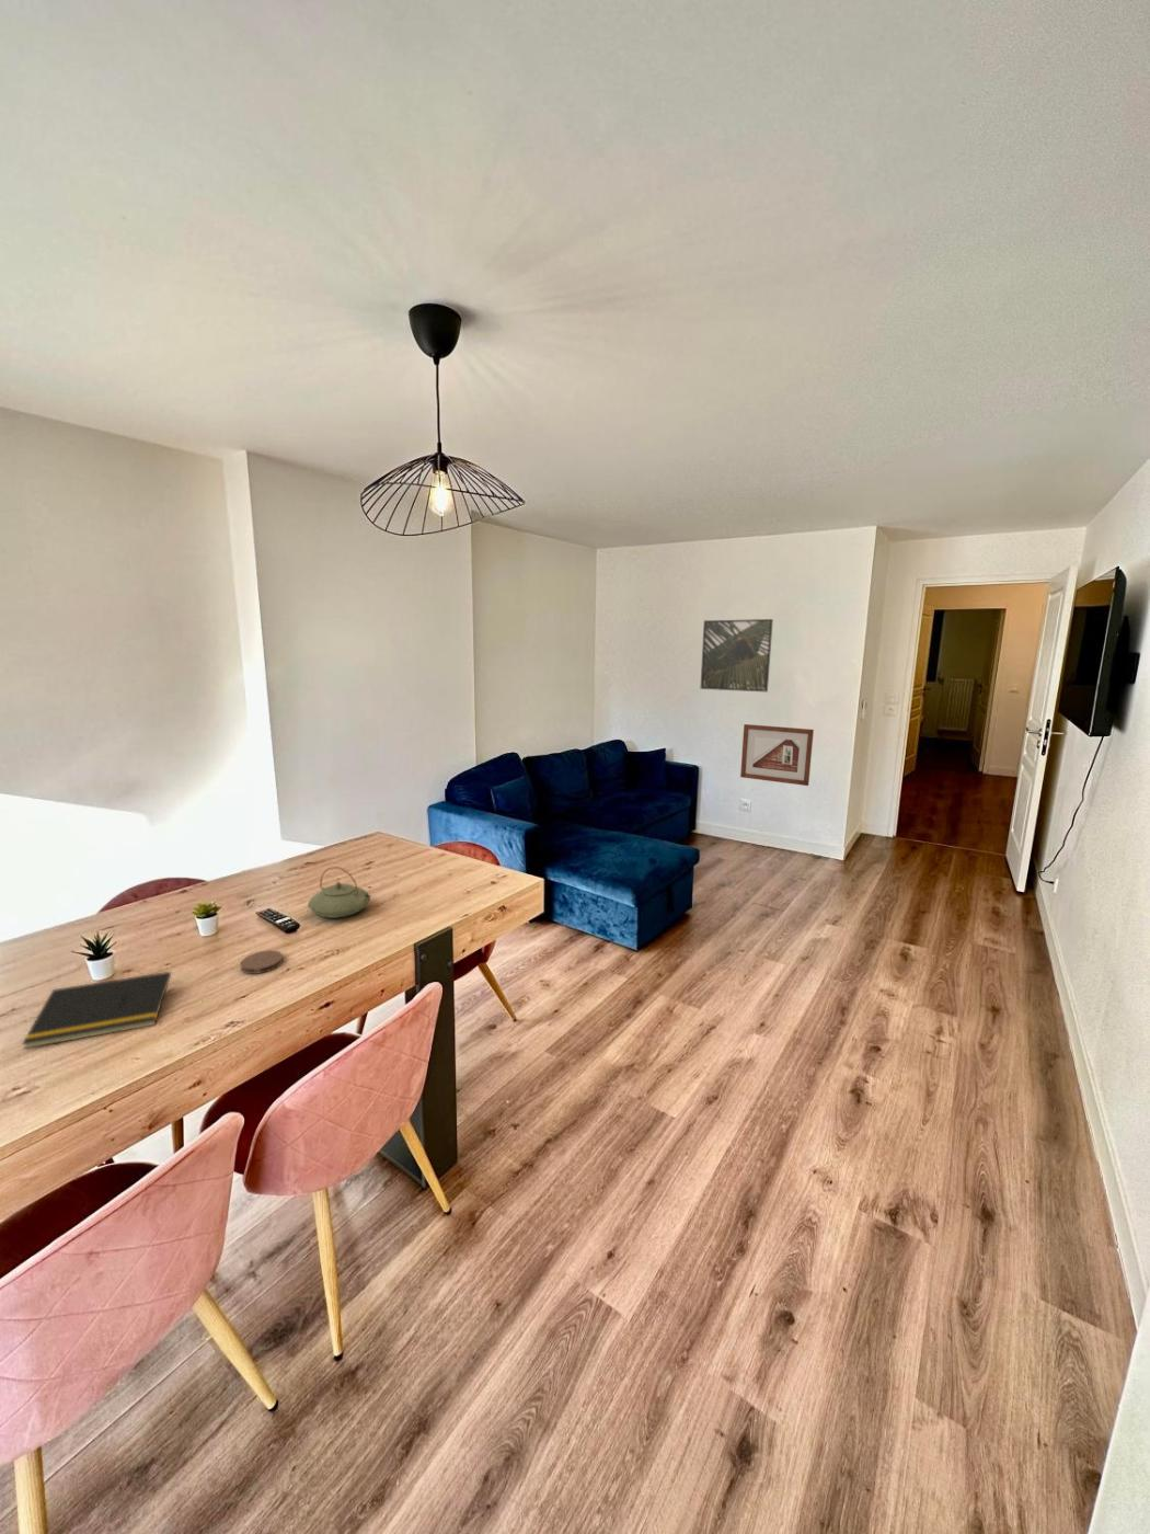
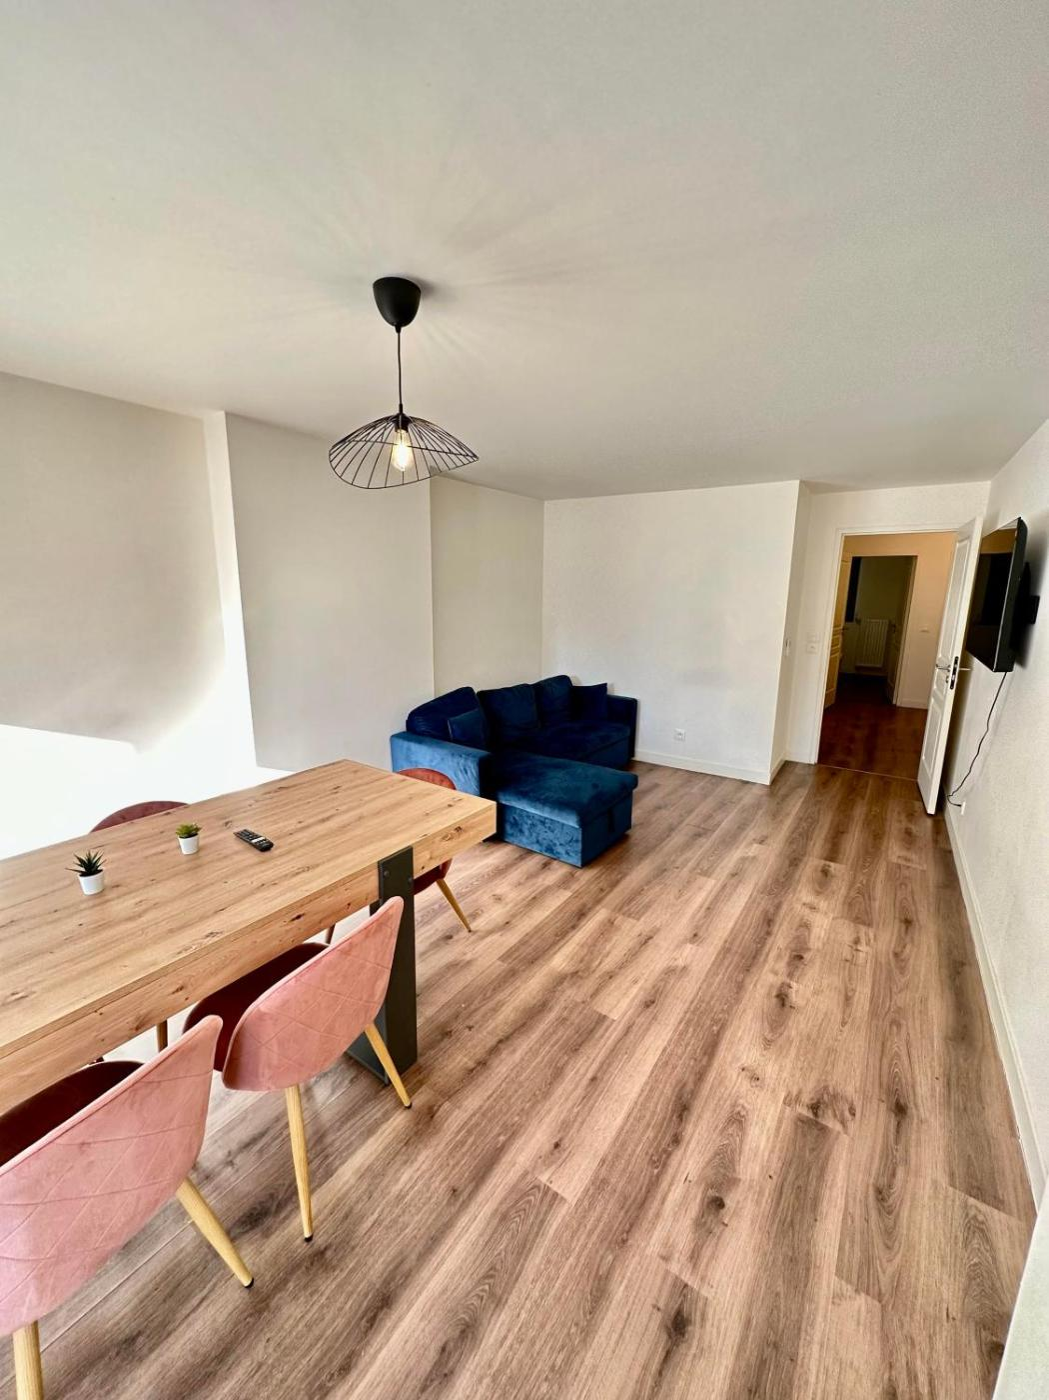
- picture frame (776, 754)
- teapot (342, 889)
- notepad (101, 1006)
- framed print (734, 655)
- coaster (262, 961)
